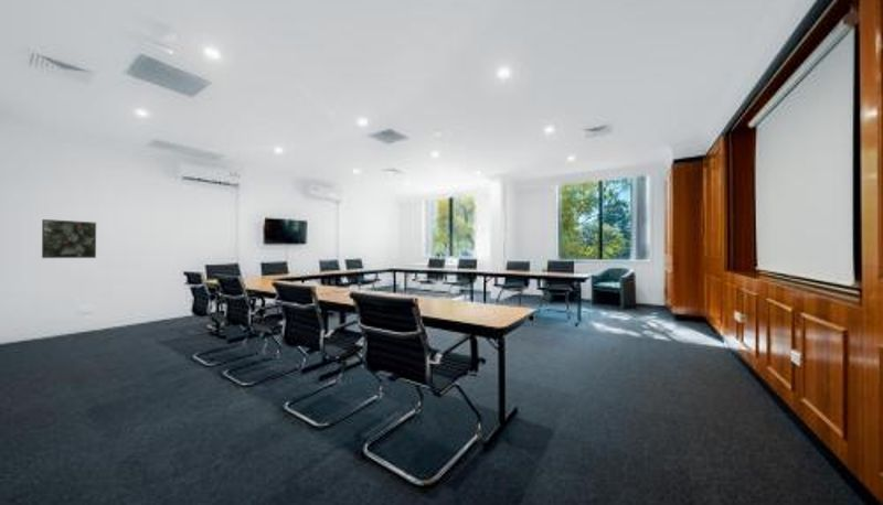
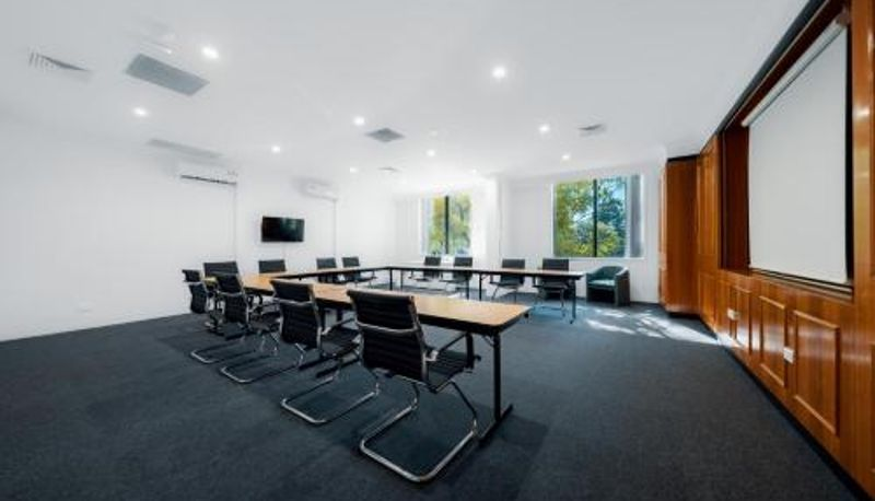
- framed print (70, 239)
